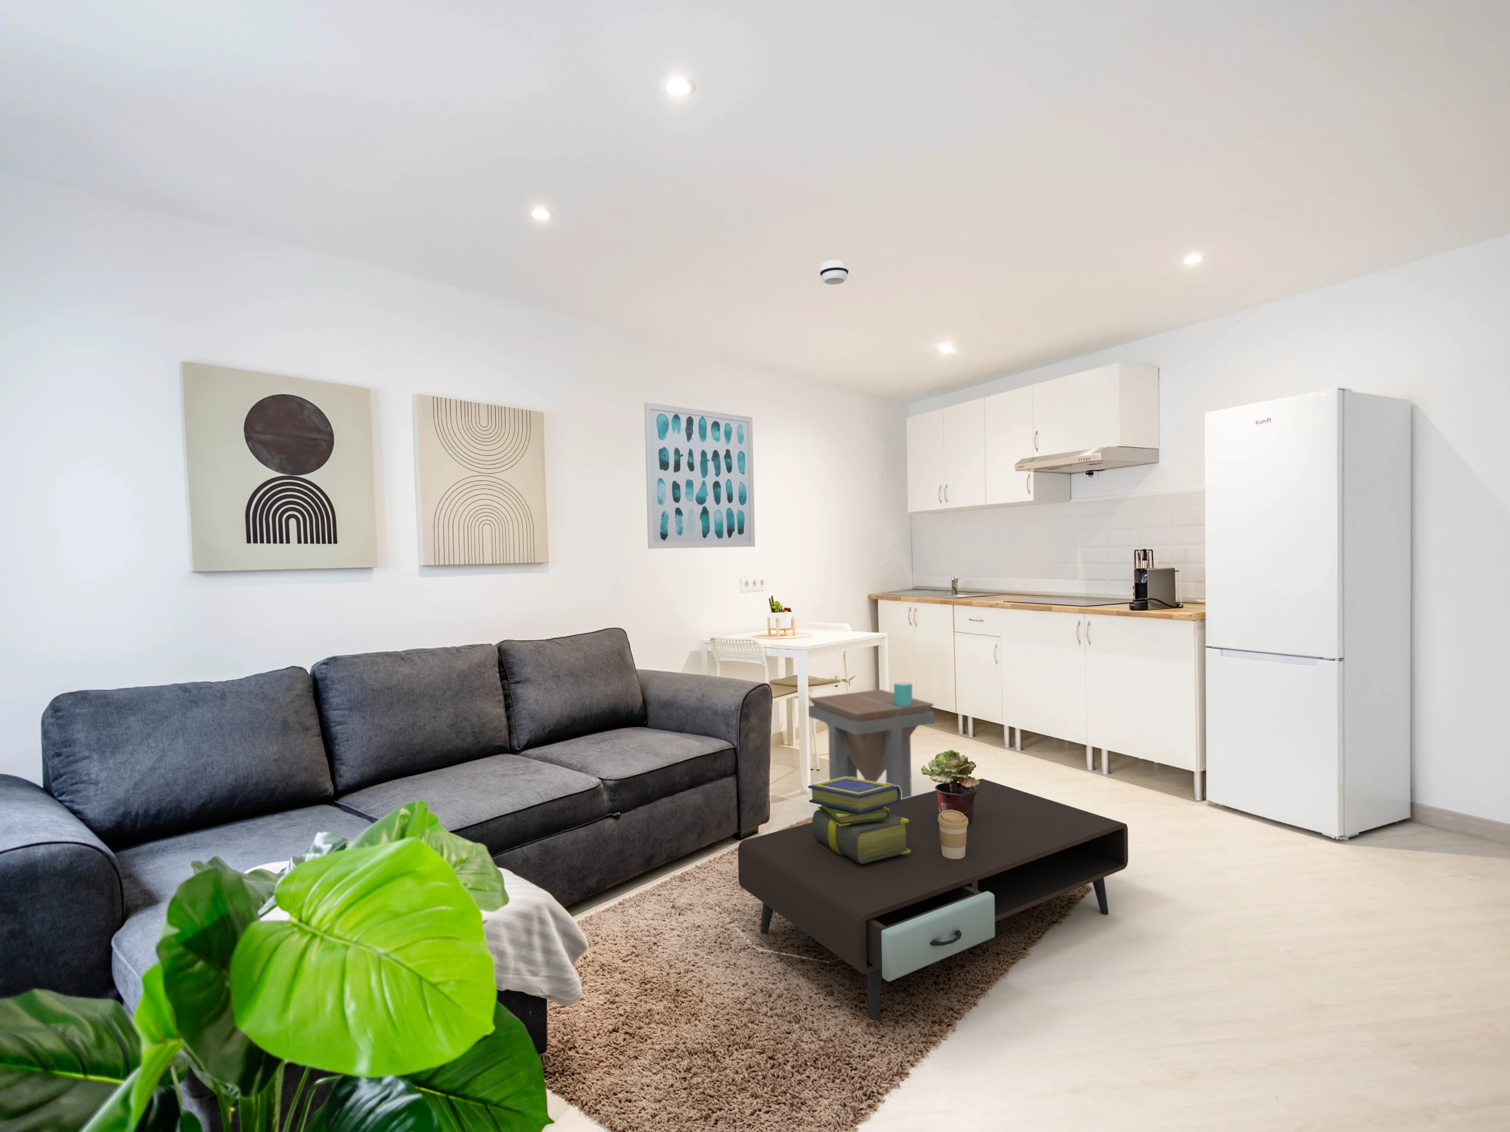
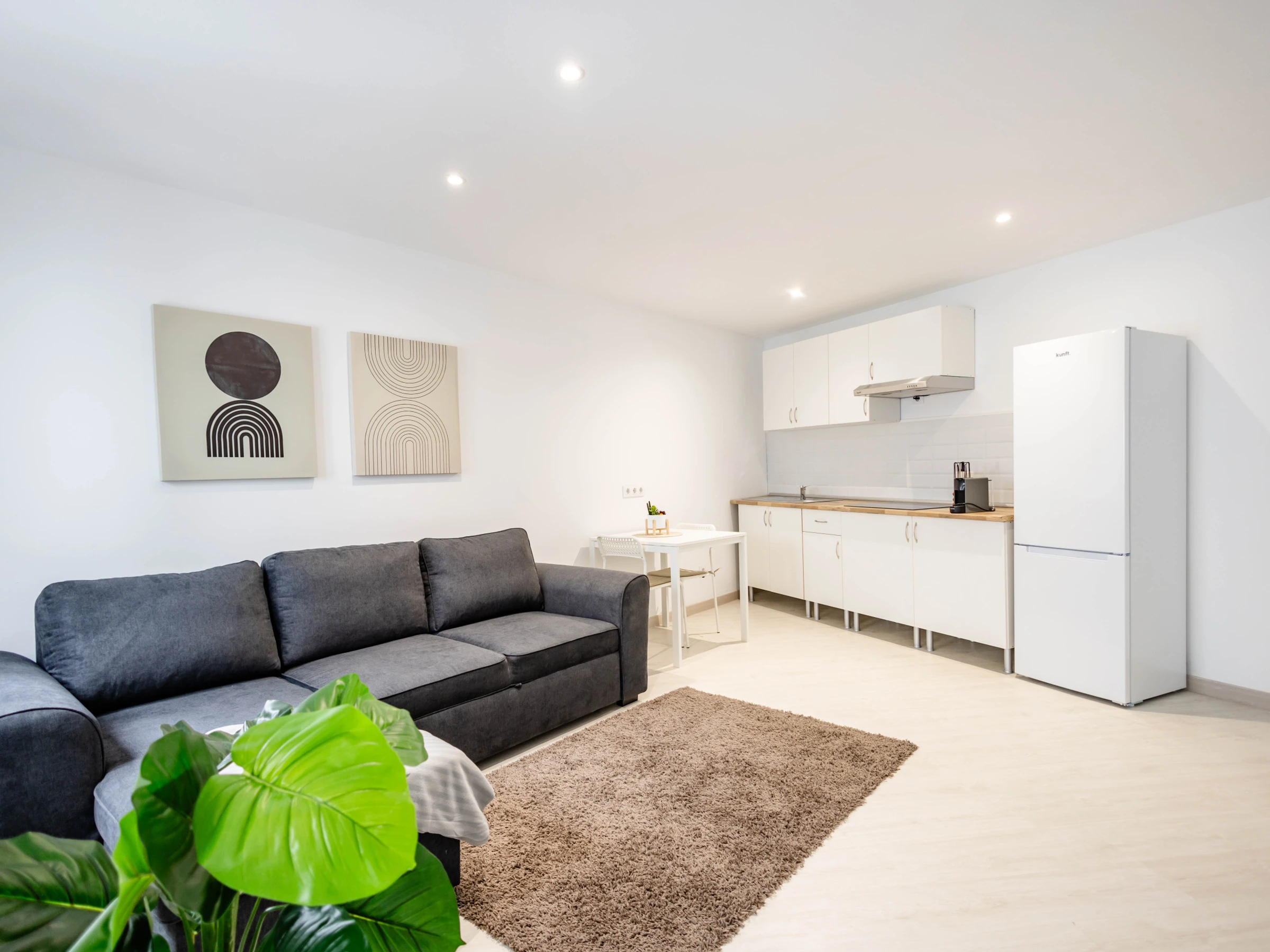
- wall art (703, 478)
- smoke detector (833, 272)
- stack of books (855, 815)
- coffee cup (952, 834)
- potted plant (950, 785)
- coffee table (950, 882)
- mug (901, 692)
- side table (870, 757)
